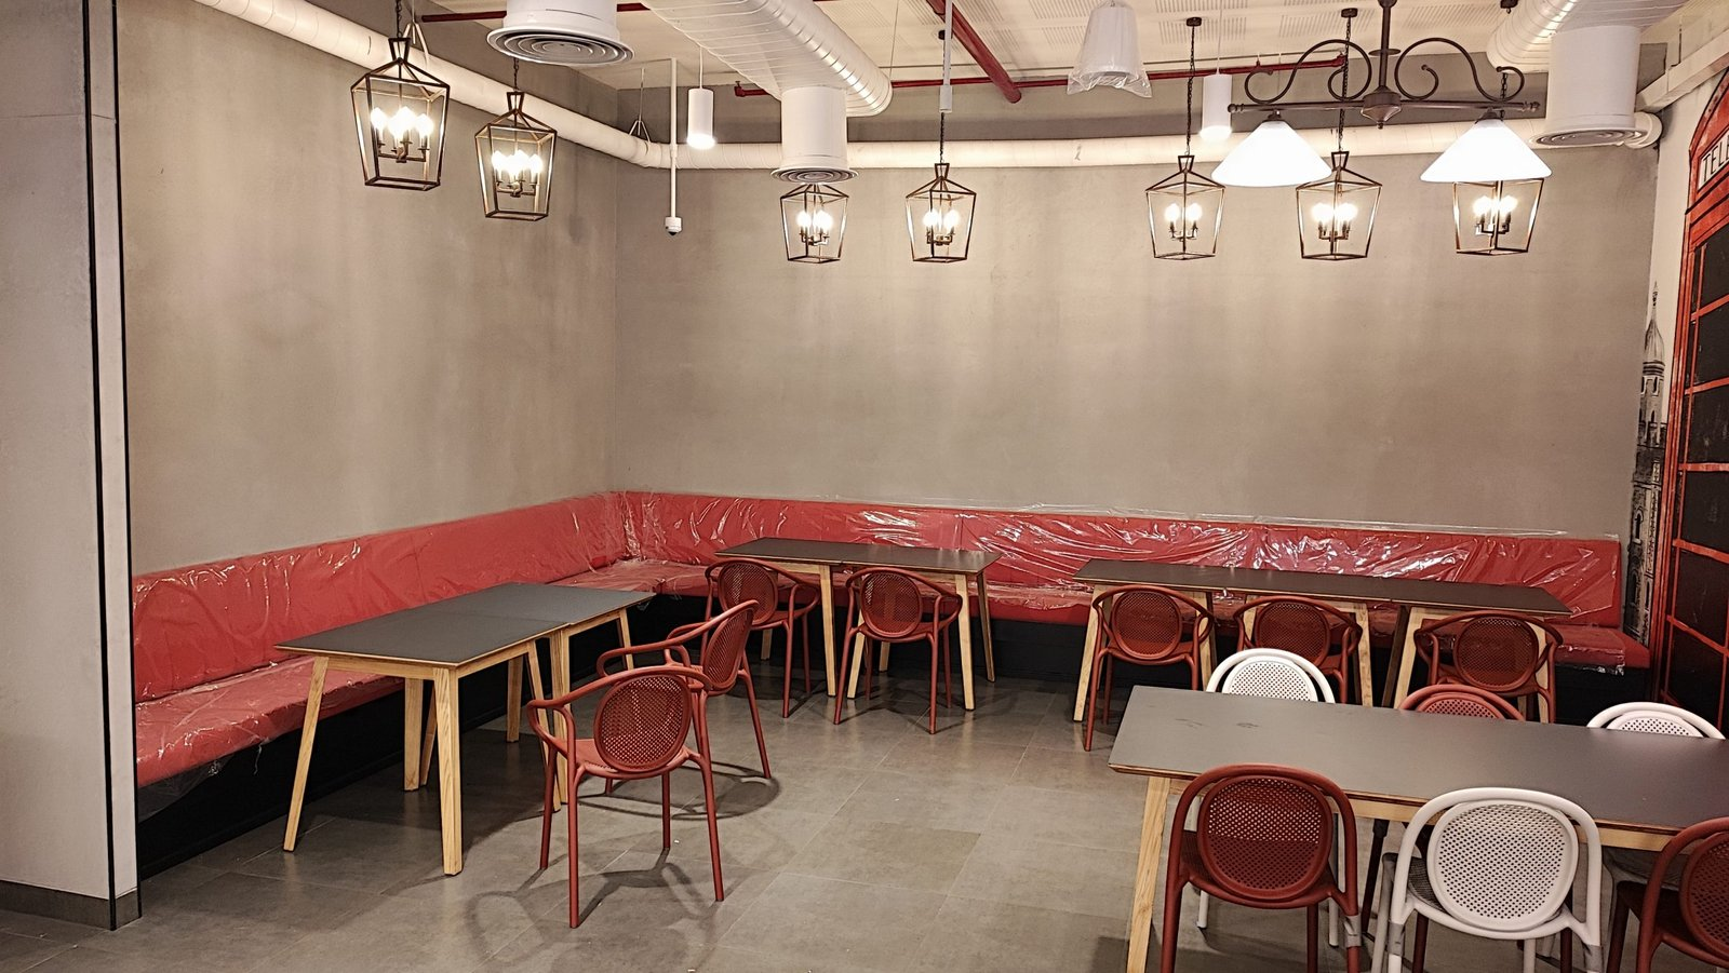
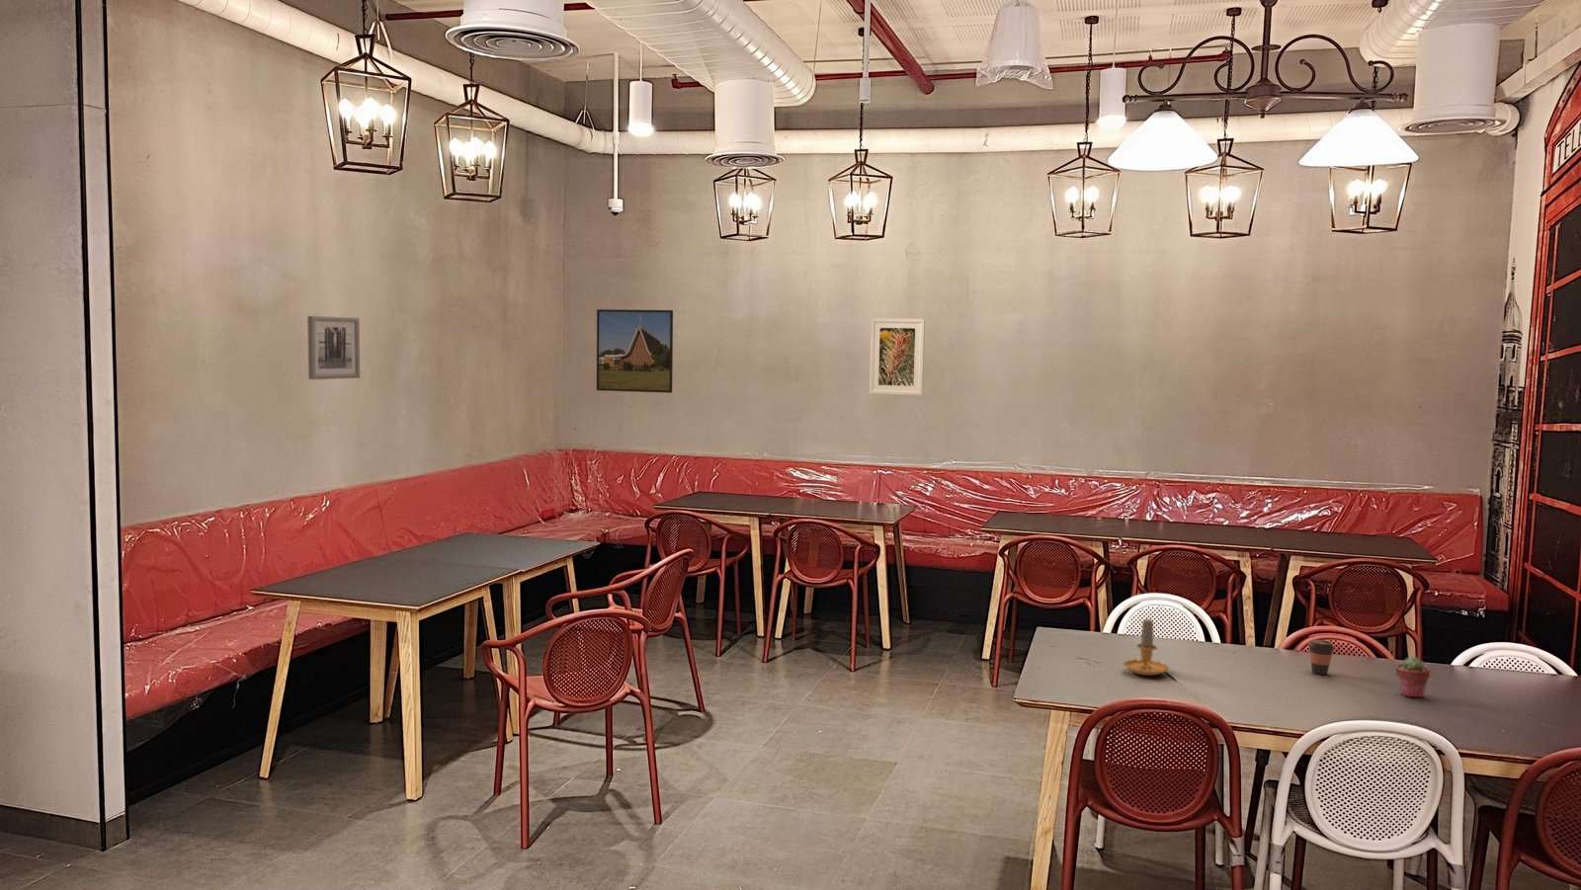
+ potted succulent (1412, 675)
+ wall art (334, 347)
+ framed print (896, 357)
+ coffee cup (1320, 657)
+ candle (1147, 646)
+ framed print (633, 351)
